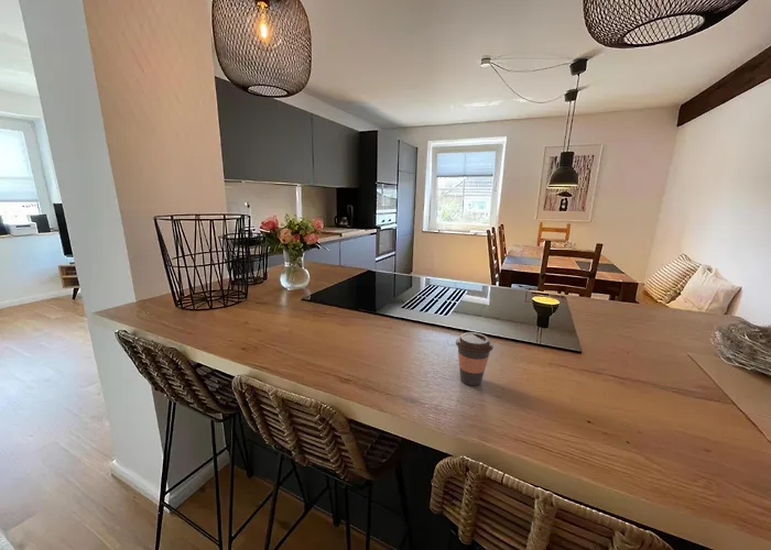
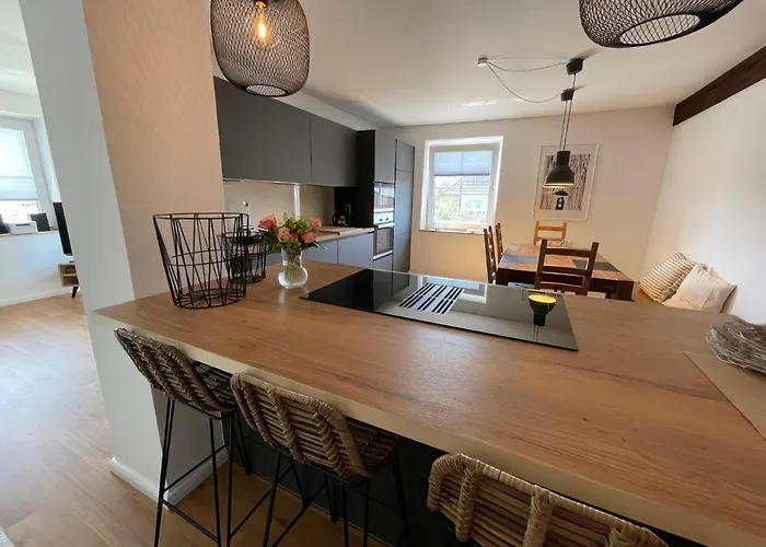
- coffee cup (473, 359)
